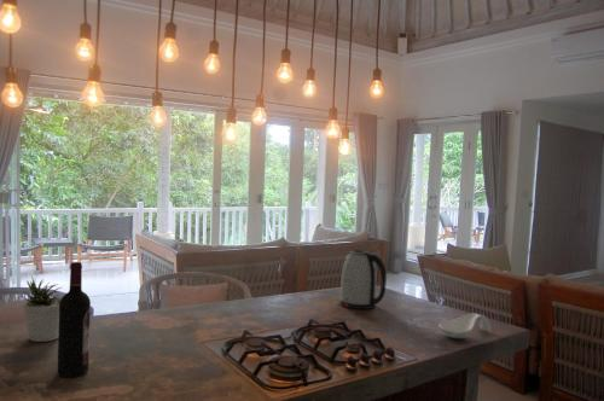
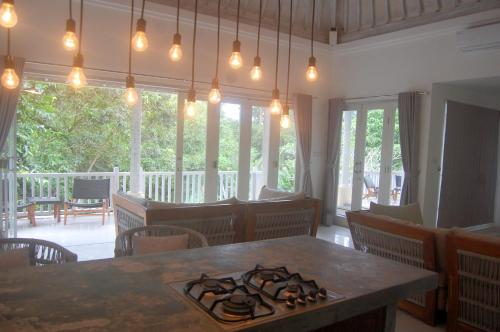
- potted plant (45, 307)
- spoon rest (465, 325)
- wine bottle (74, 316)
- kettle (364, 278)
